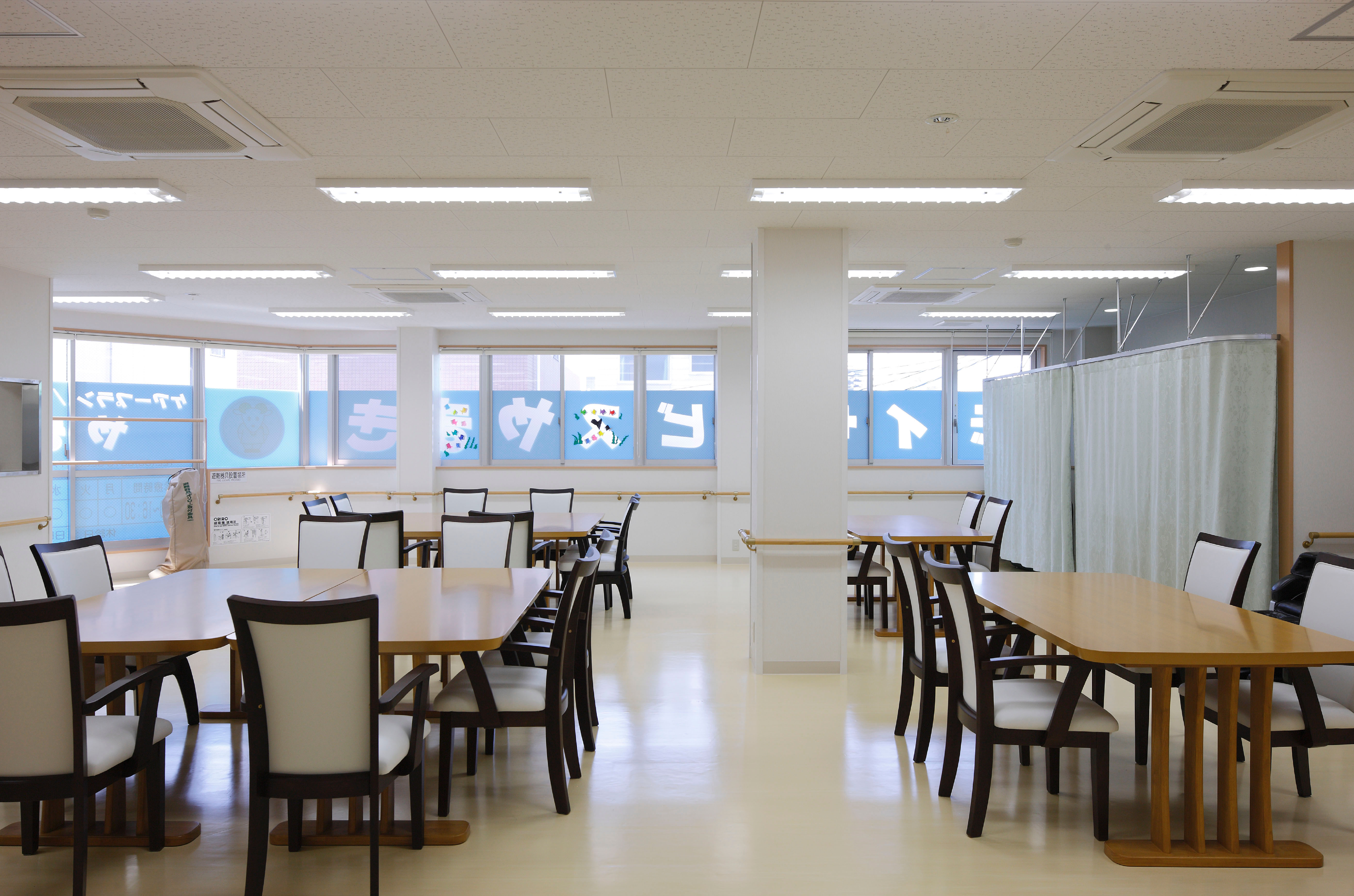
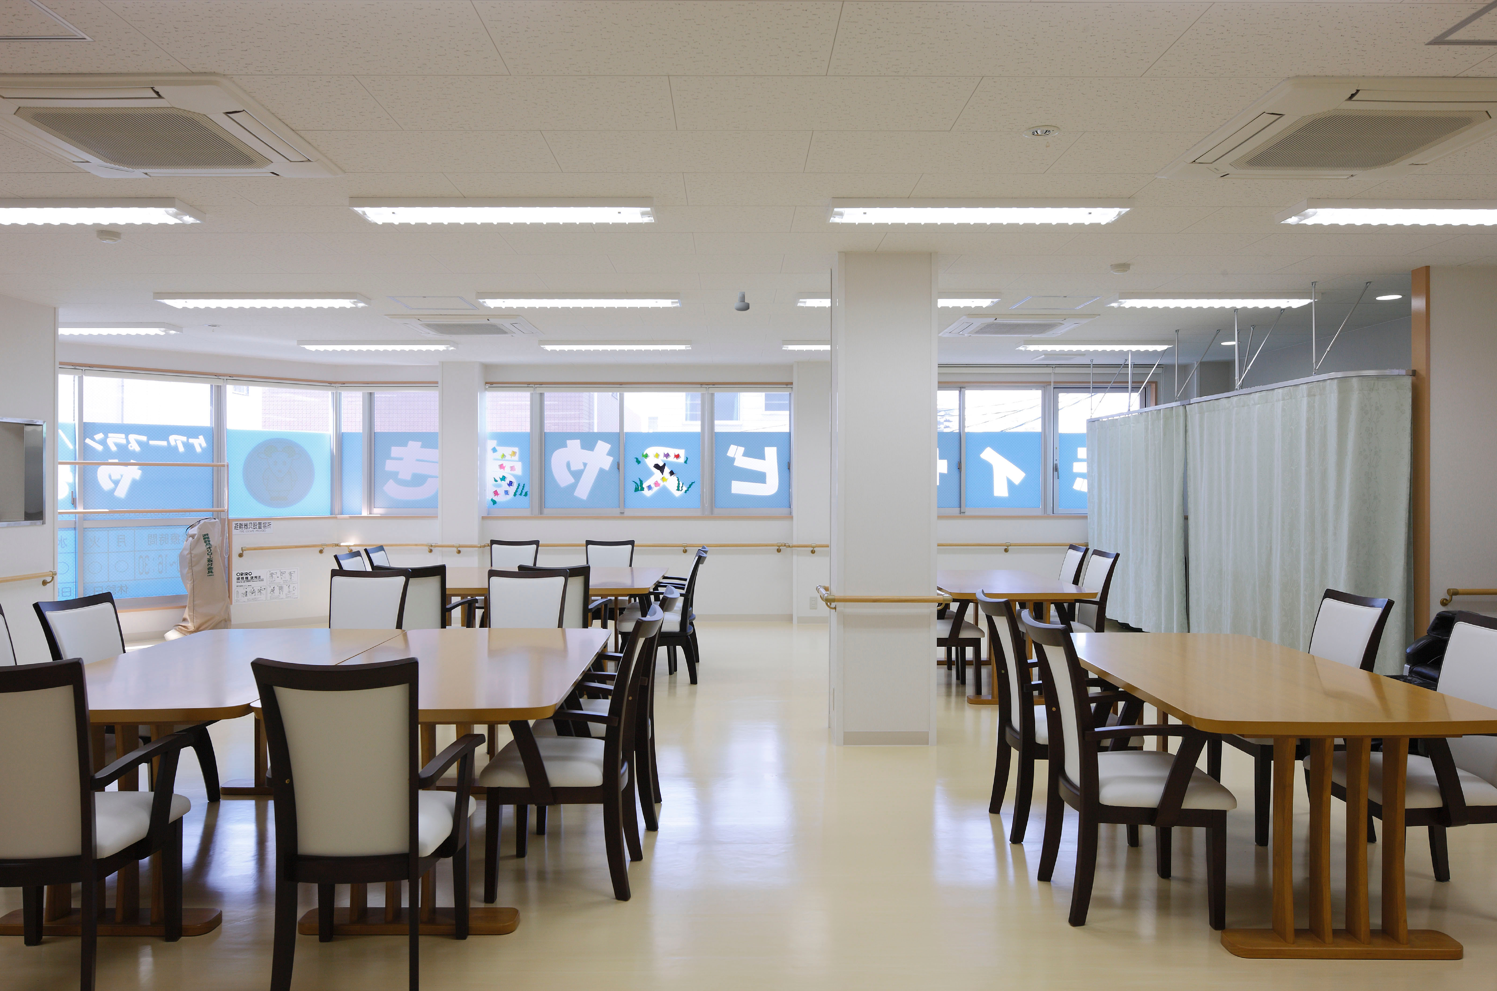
+ security camera (742, 301)
